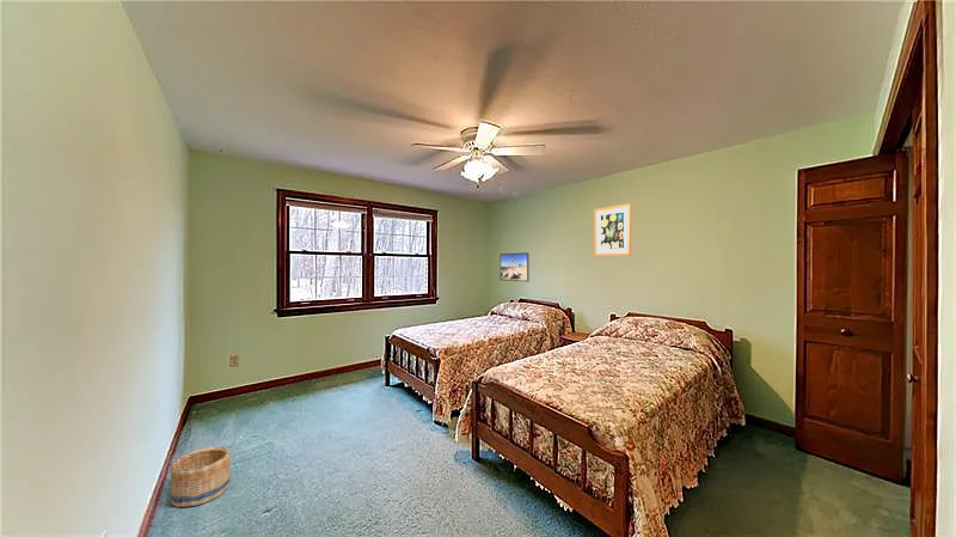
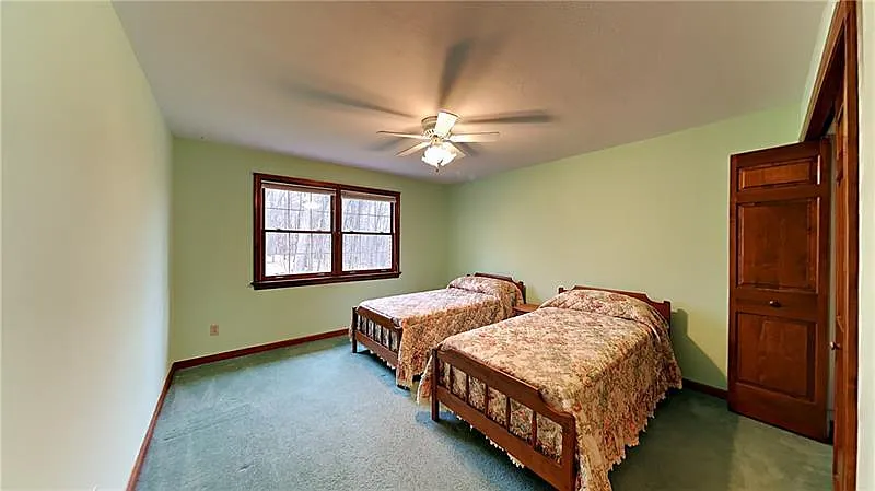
- basket (201, 475)
- wall art (611, 231)
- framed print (514, 267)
